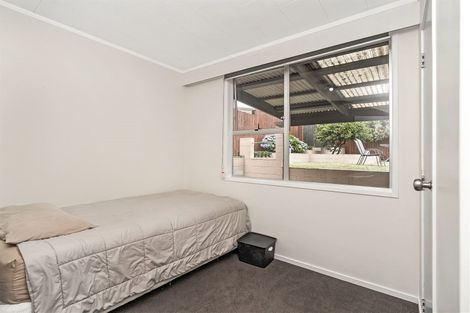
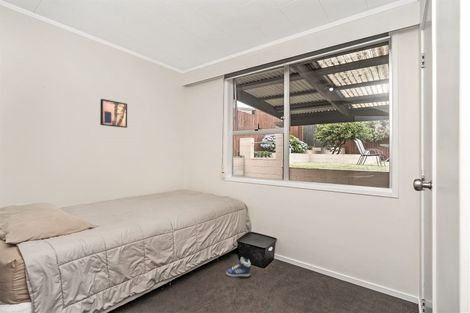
+ sneaker (238, 265)
+ wall art (114, 113)
